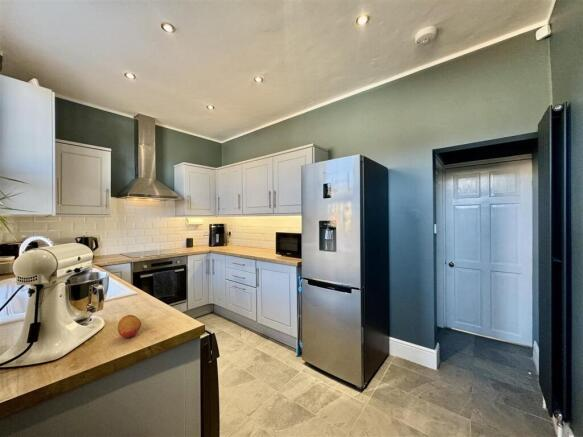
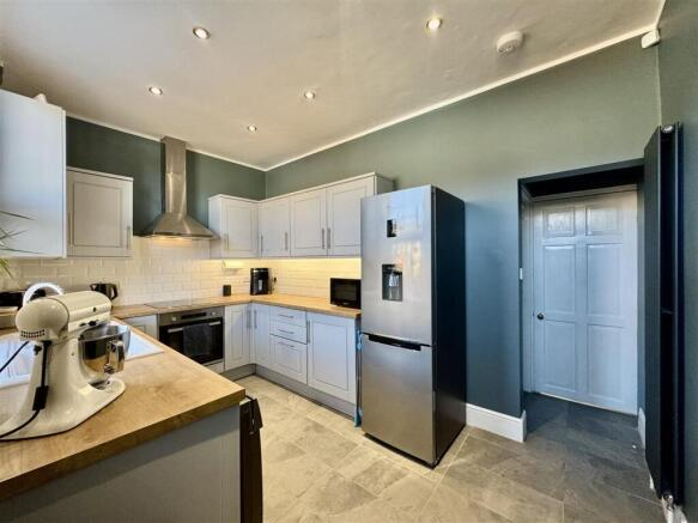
- fruit (129, 325)
